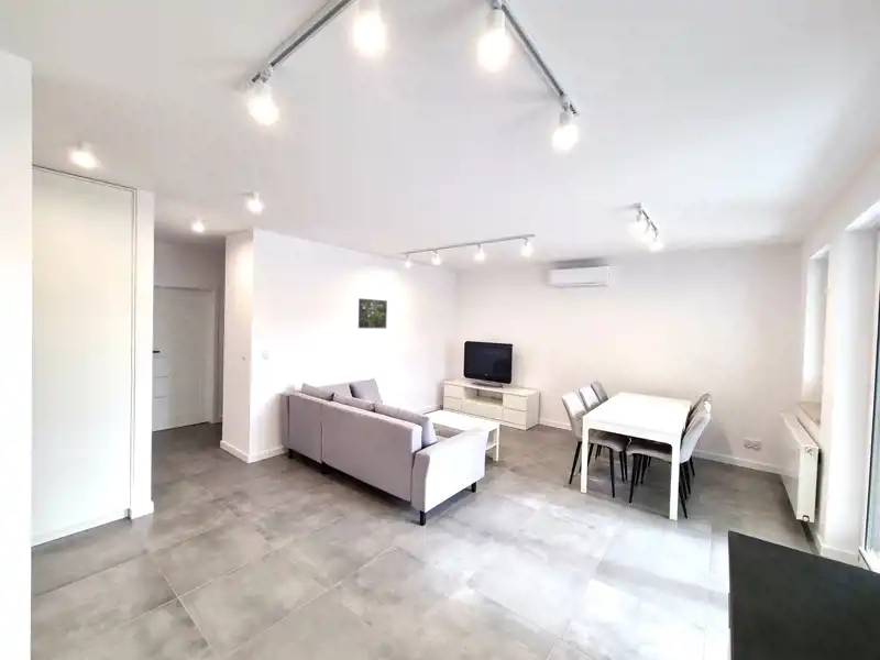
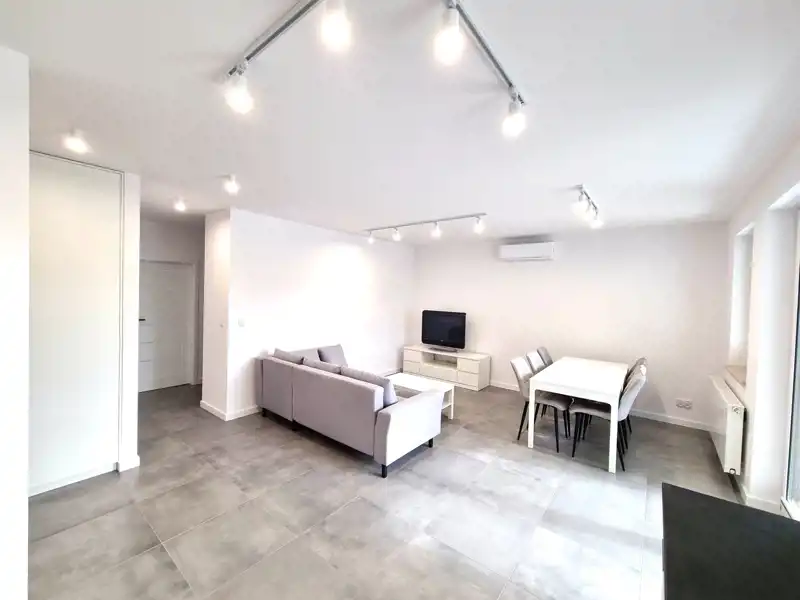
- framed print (373, 314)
